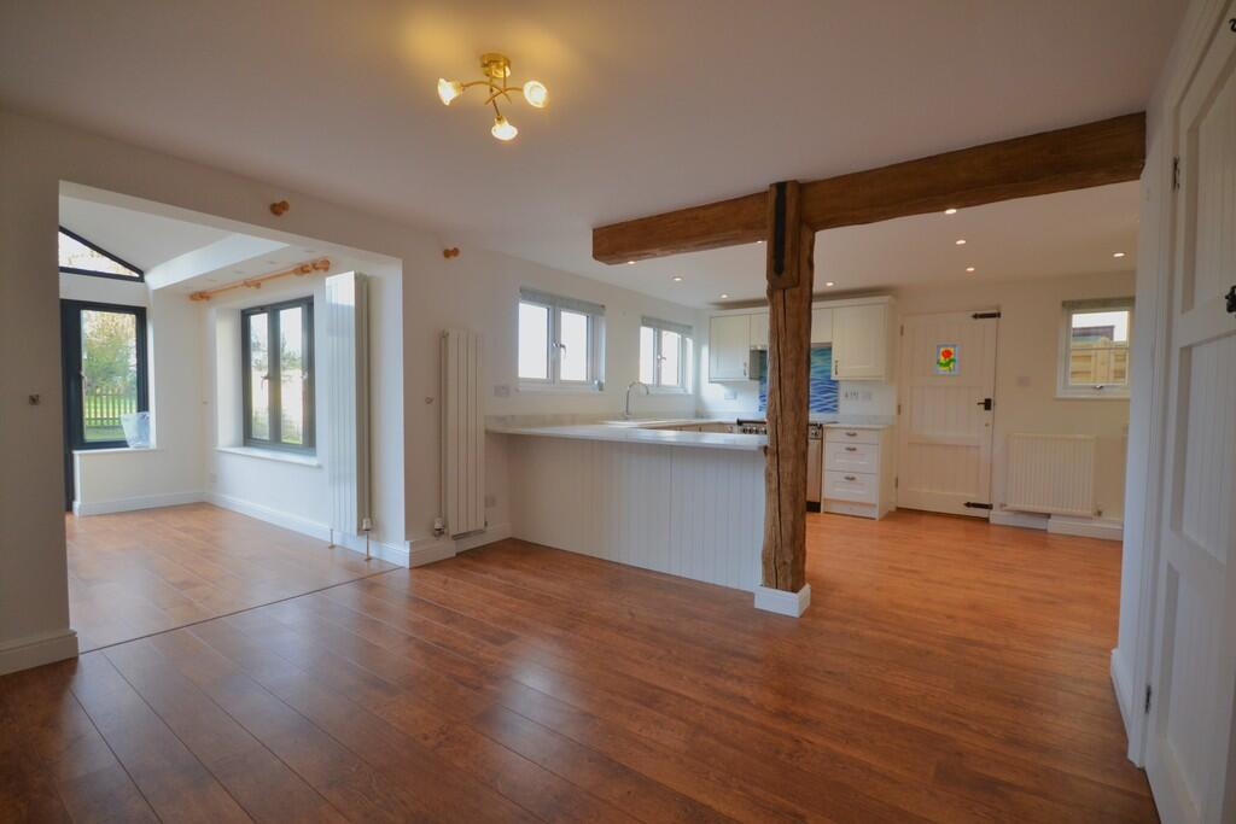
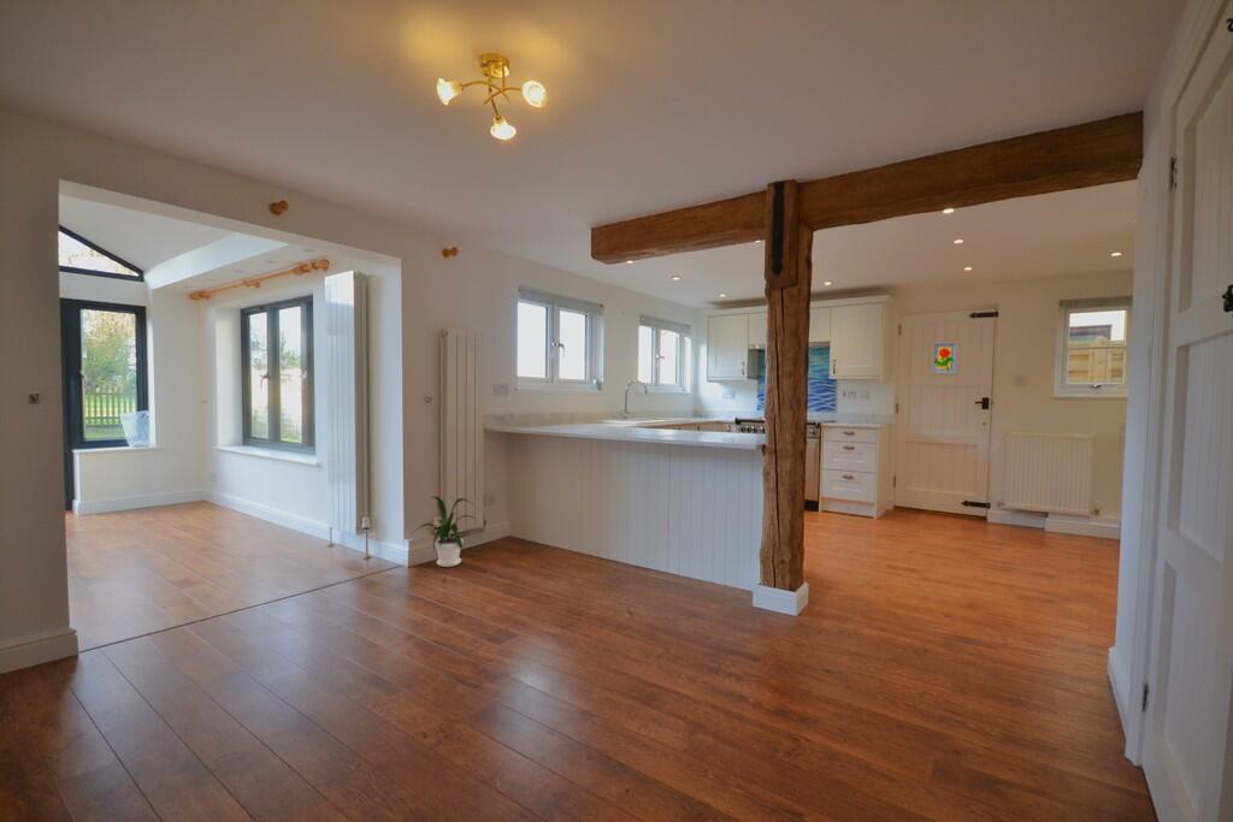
+ house plant (447, 528)
